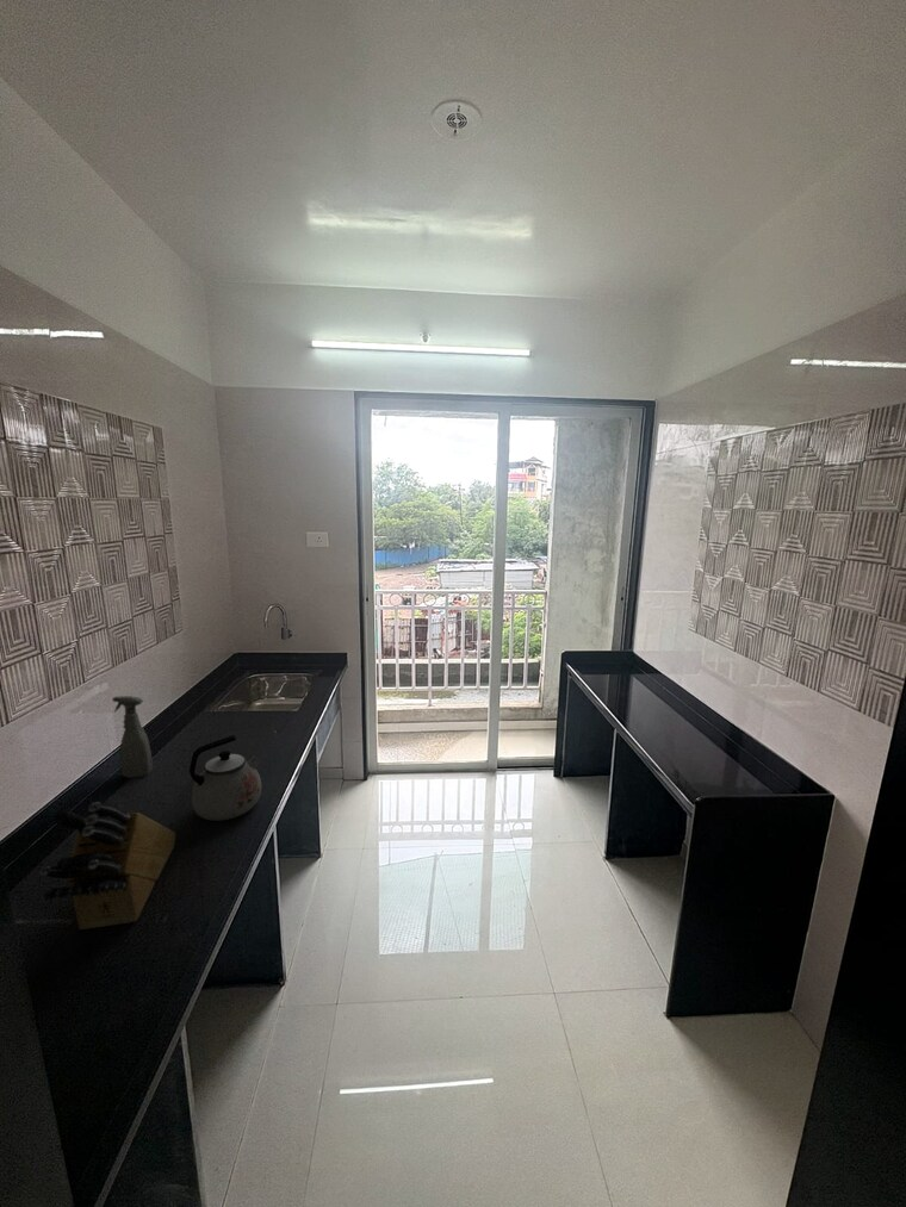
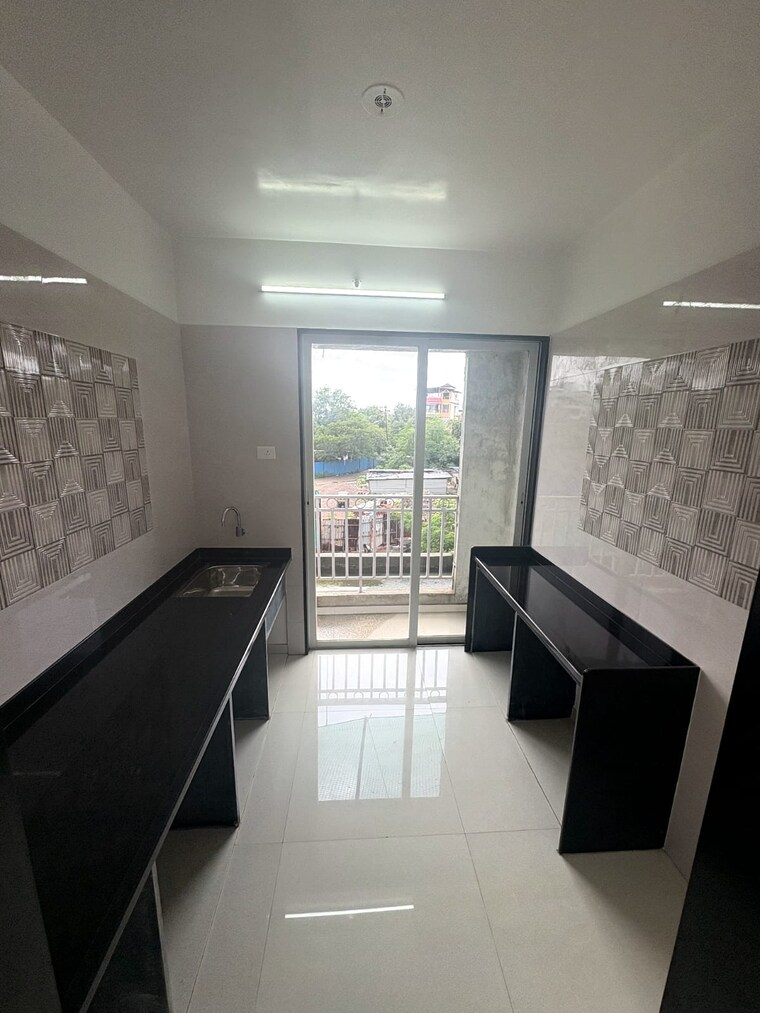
- knife block (116, 838)
- kettle (226, 772)
- spray bottle (134, 735)
